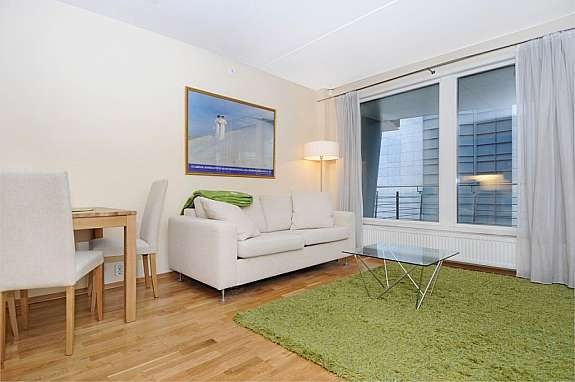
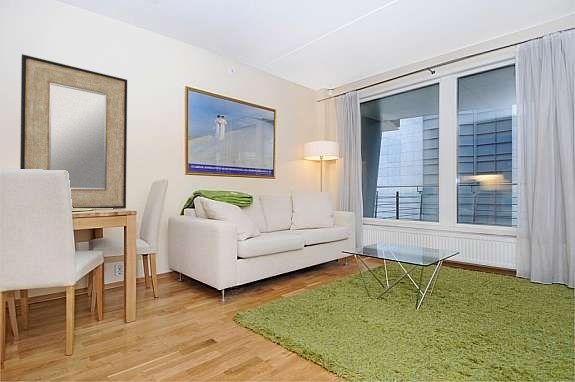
+ home mirror (78, 139)
